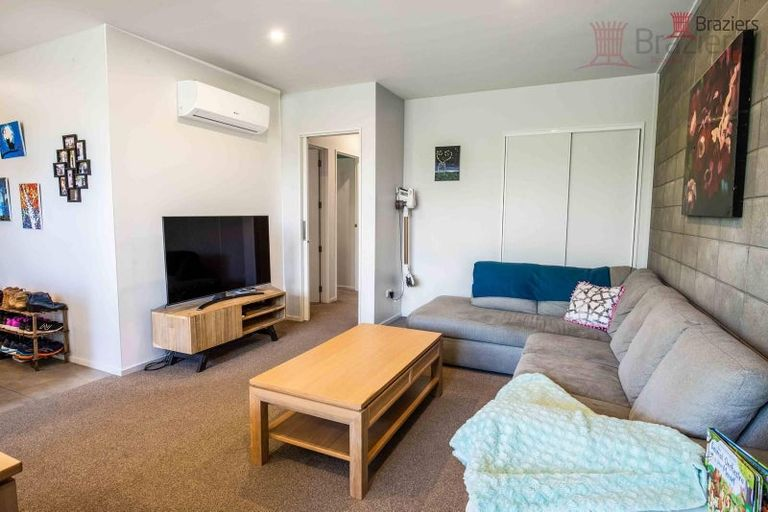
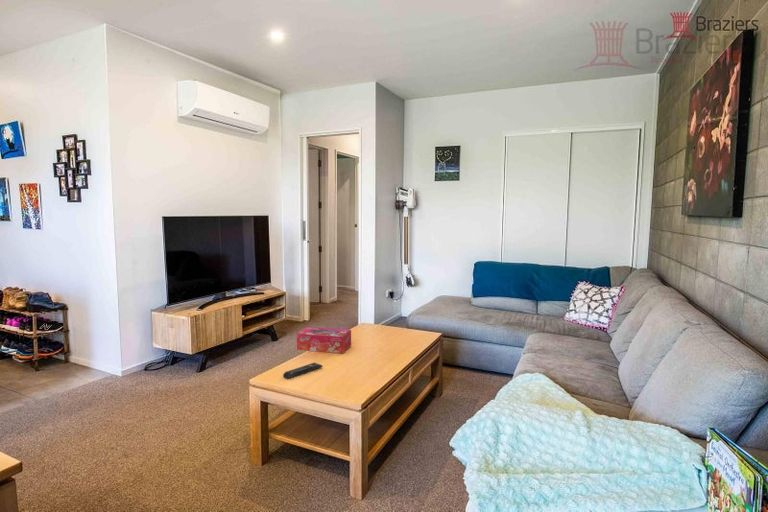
+ remote control (303, 370)
+ tissue box (324, 339)
